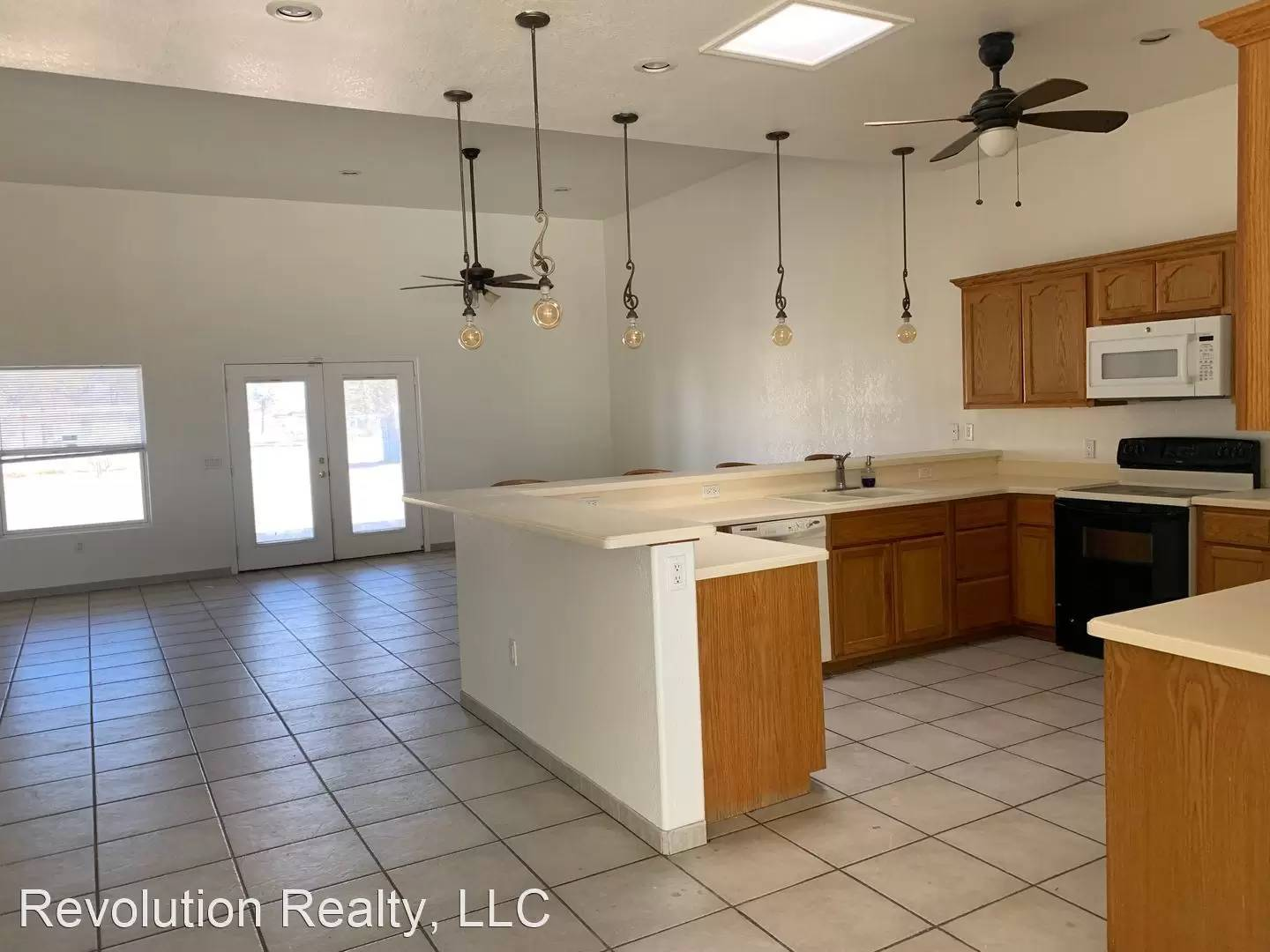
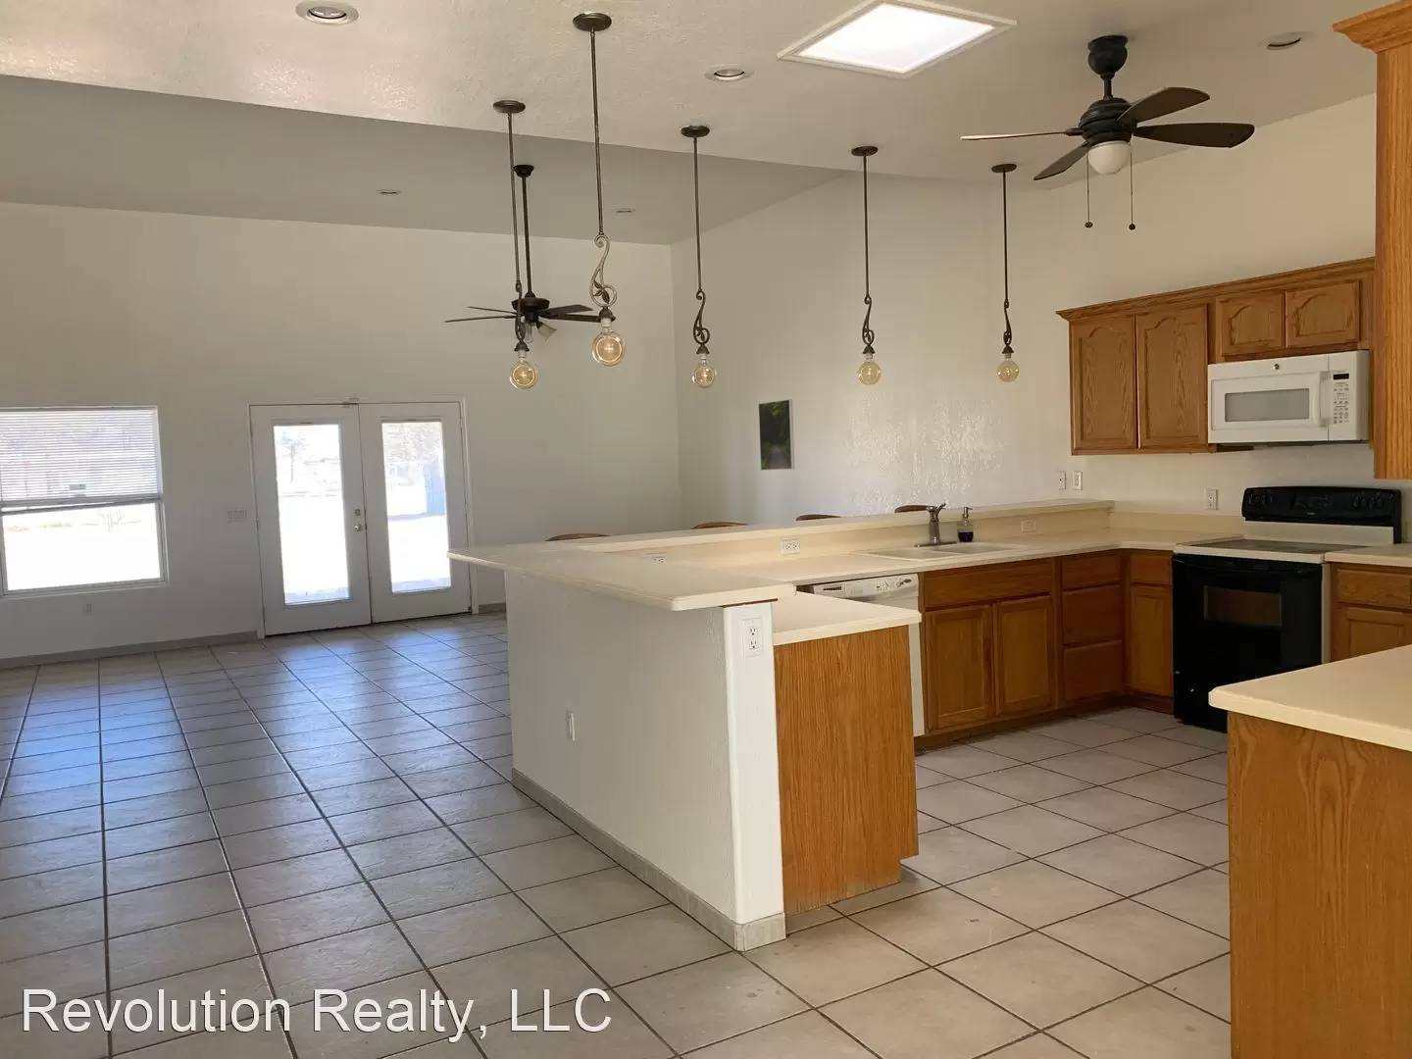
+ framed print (776, 435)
